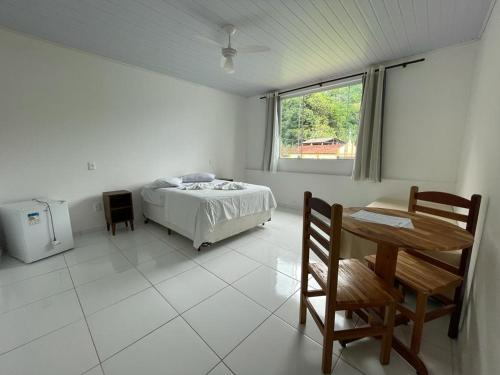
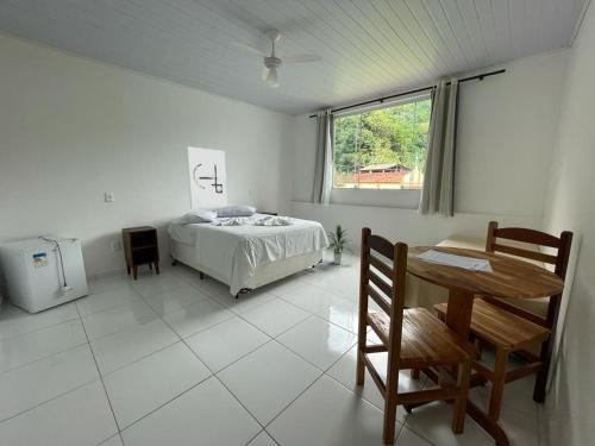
+ wall art (207, 178)
+ indoor plant (338, 244)
